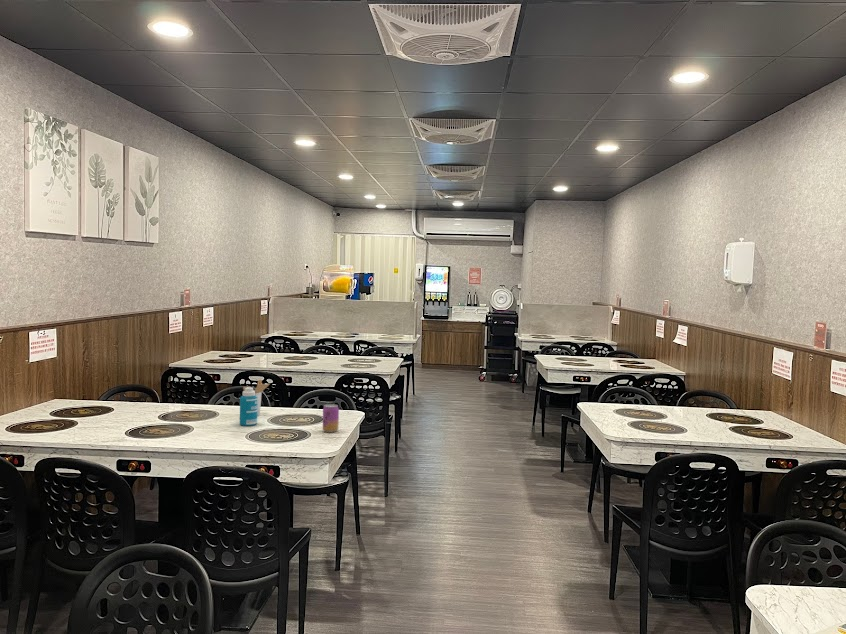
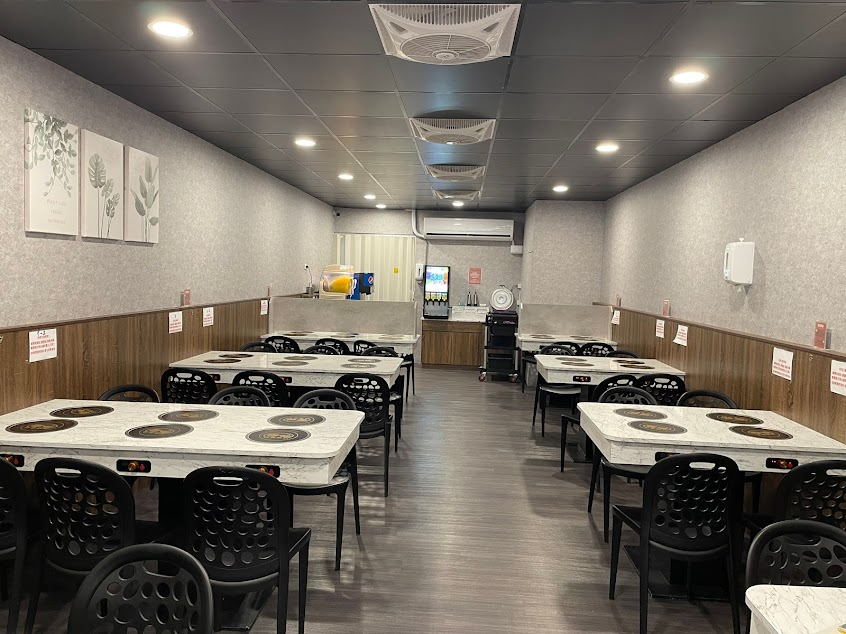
- utensil holder (257, 398)
- beer can (330, 418)
- bottle (248, 406)
